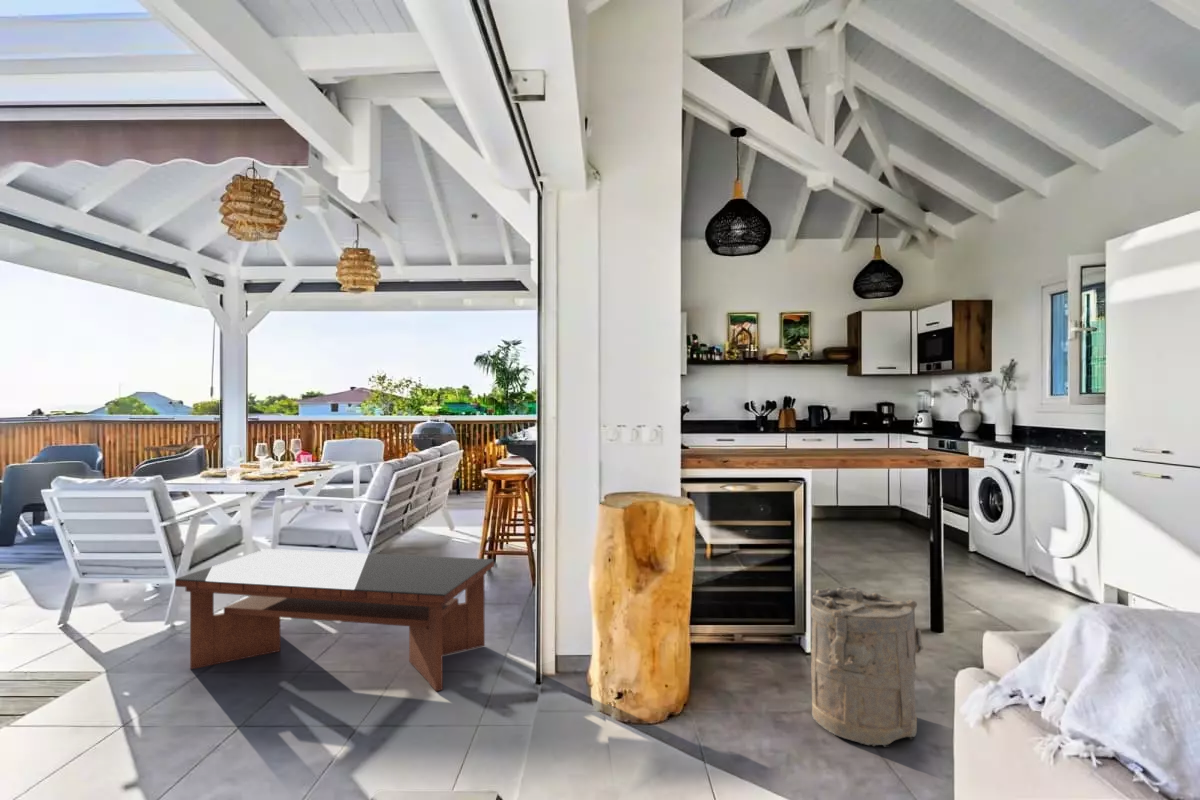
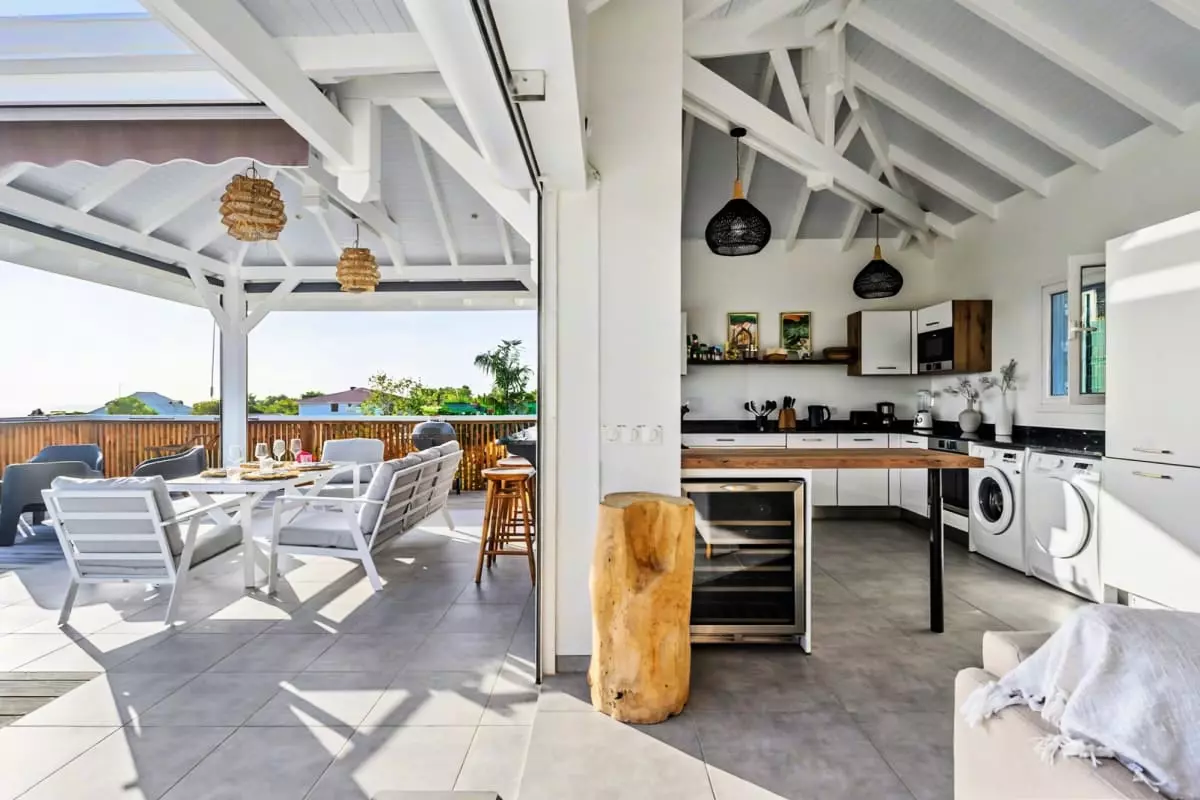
- laundry hamper (867, 657)
- coffee table (343, 612)
